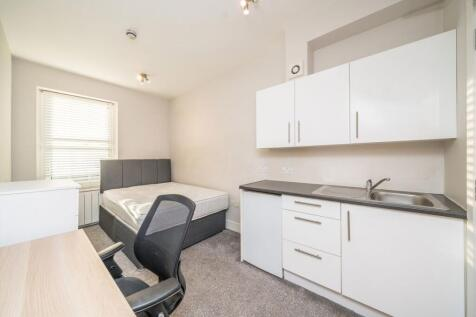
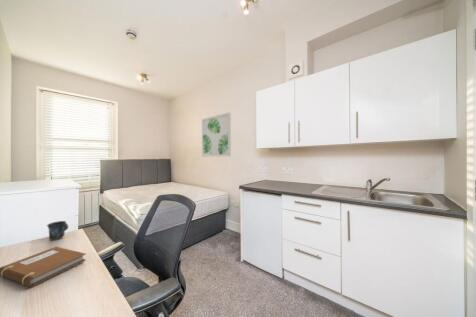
+ wall art (215, 136)
+ mug (57, 231)
+ notebook (43, 263)
